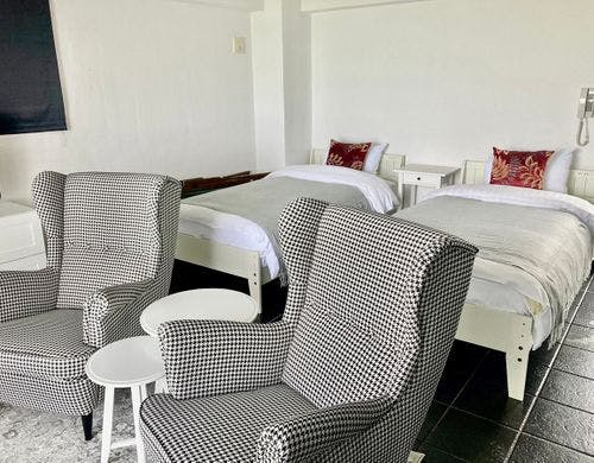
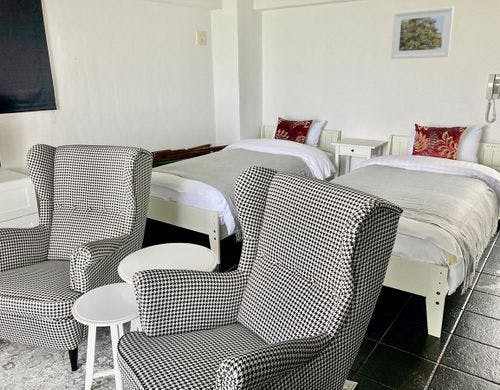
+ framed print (420, 34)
